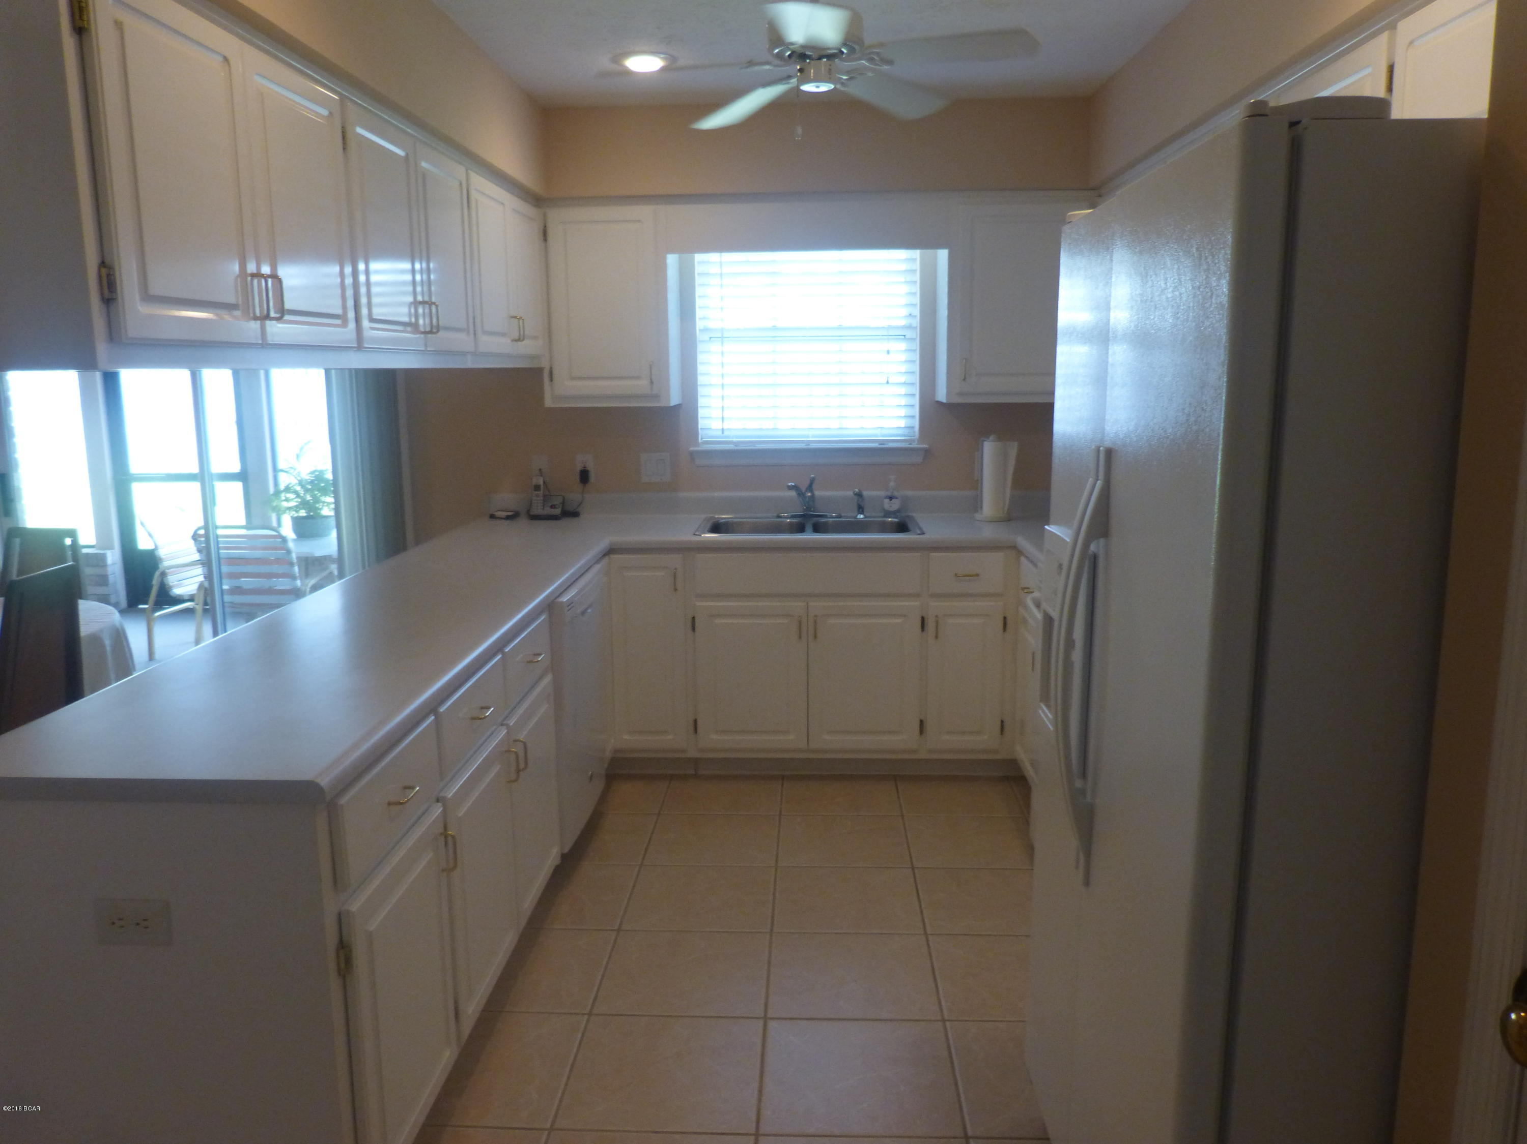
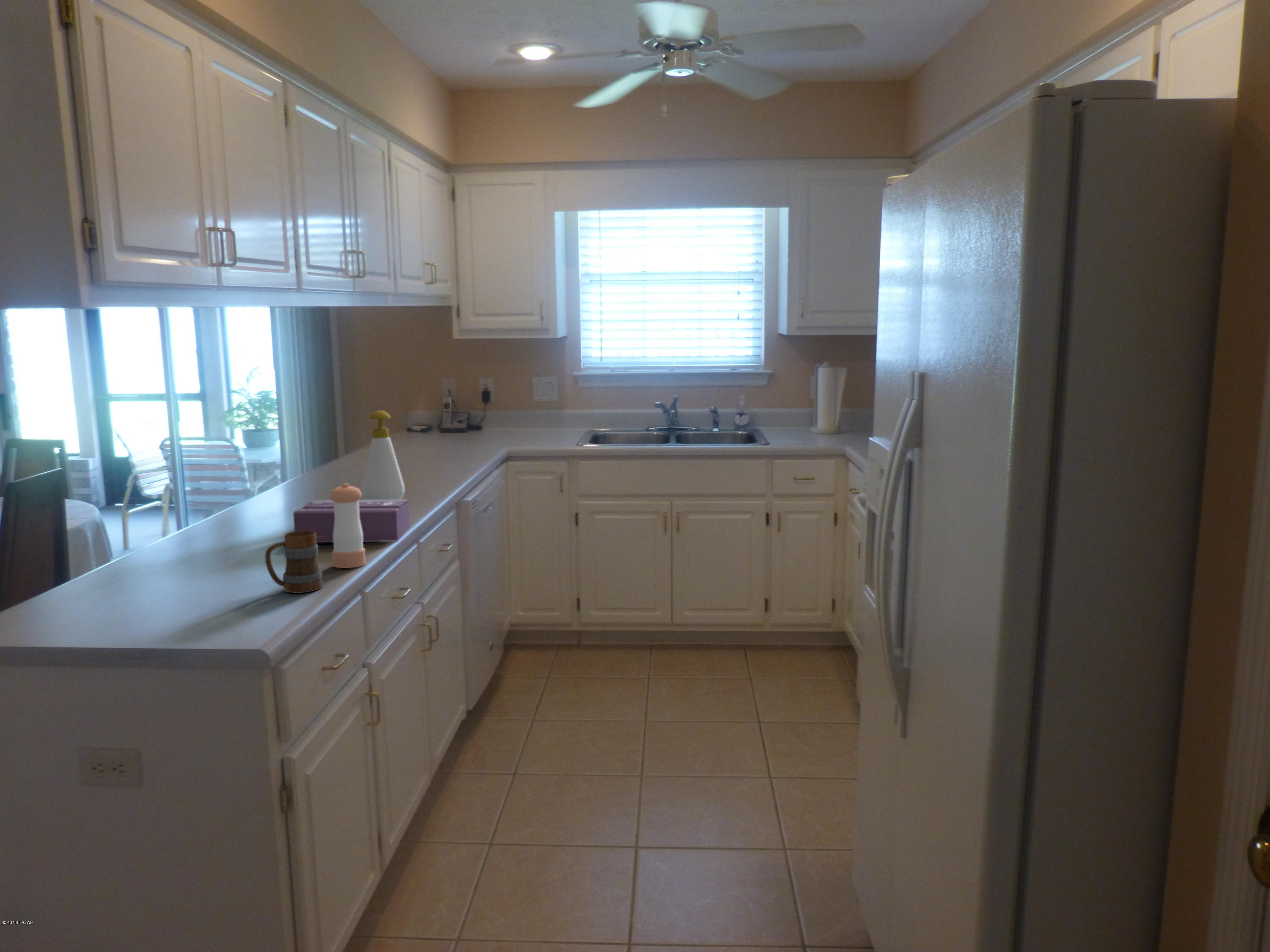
+ tissue box (359, 518)
+ pepper shaker (347, 524)
+ mug (293, 561)
+ soap bottle (382, 458)
